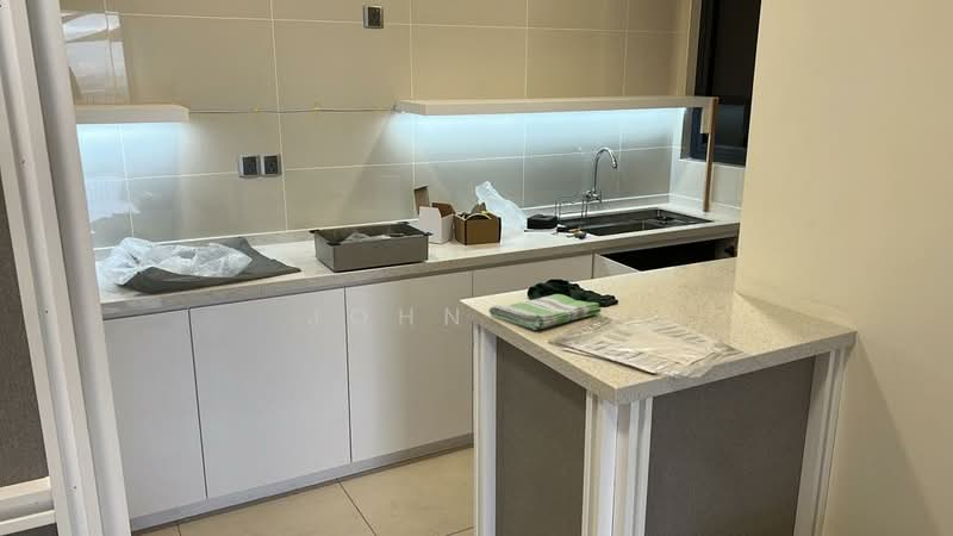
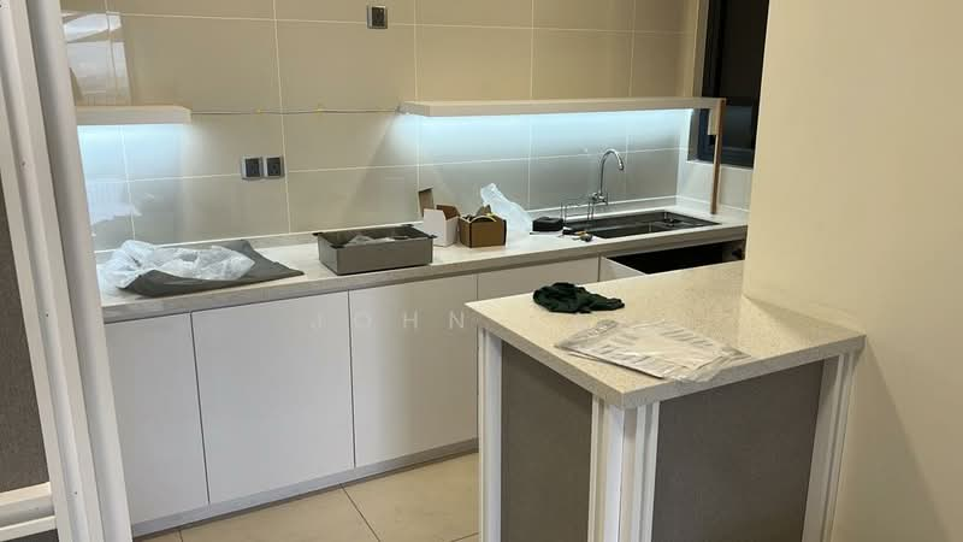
- dish towel (544, 307)
